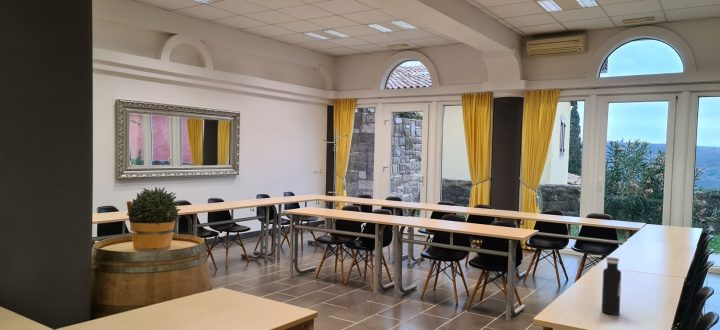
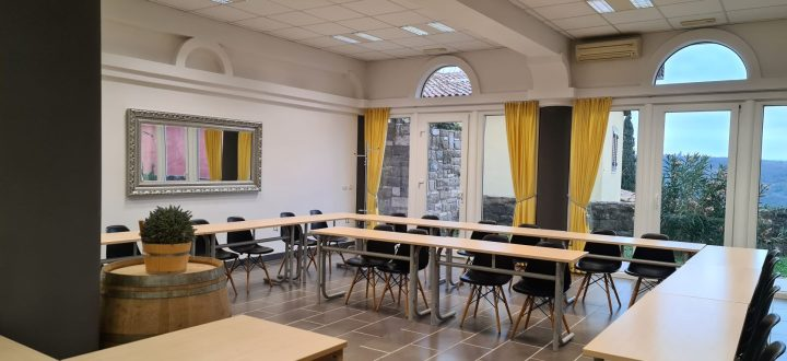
- water bottle (611, 285)
